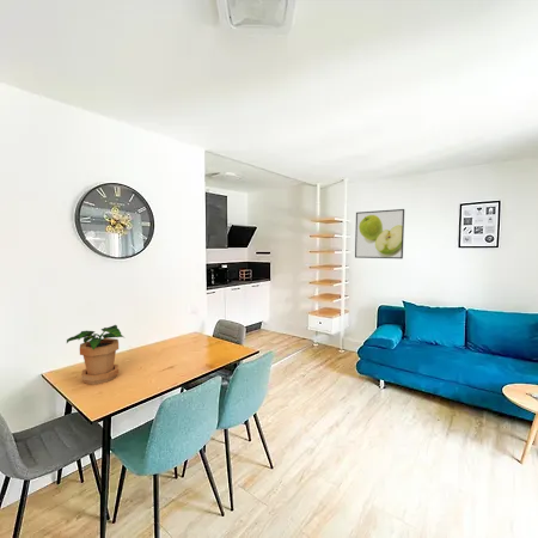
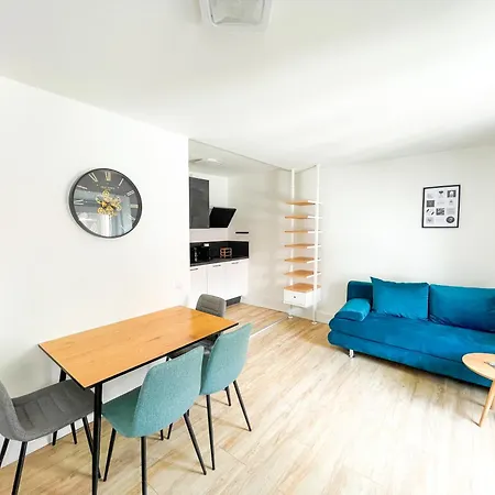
- potted plant (96, 351)
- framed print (378, 234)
